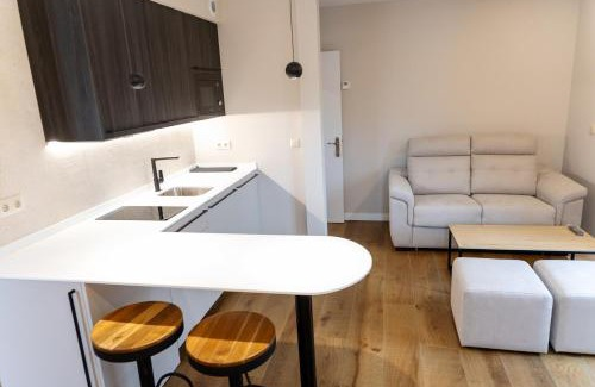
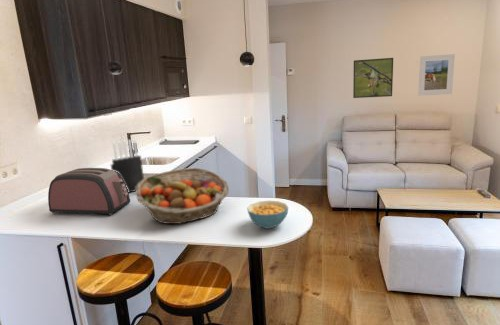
+ toaster (90, 189)
+ fruit basket (183, 194)
+ knife block (126, 165)
+ cereal bowl (268, 216)
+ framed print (372, 78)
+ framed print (436, 75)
